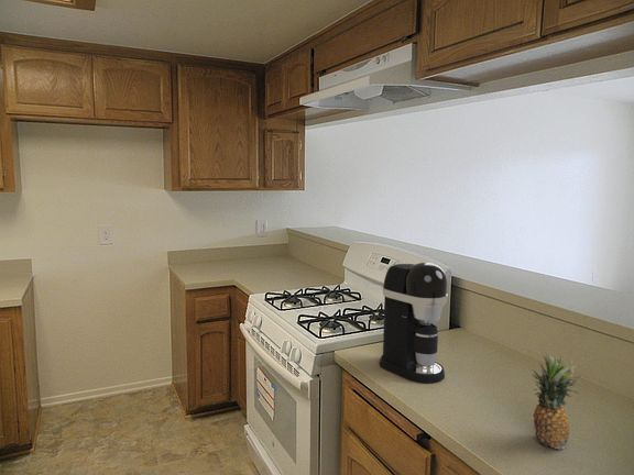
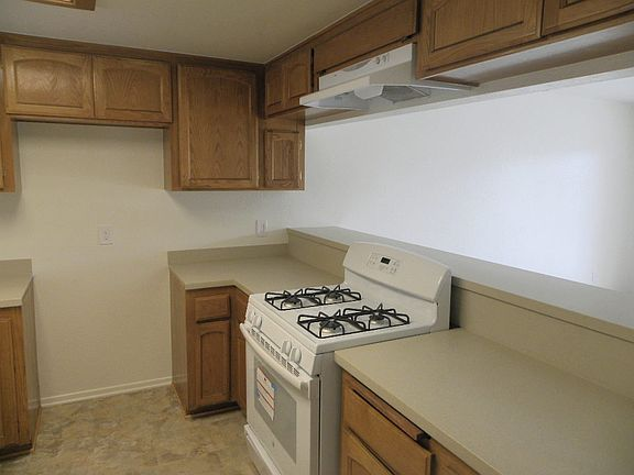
- fruit (557, 401)
- coffee maker (413, 316)
